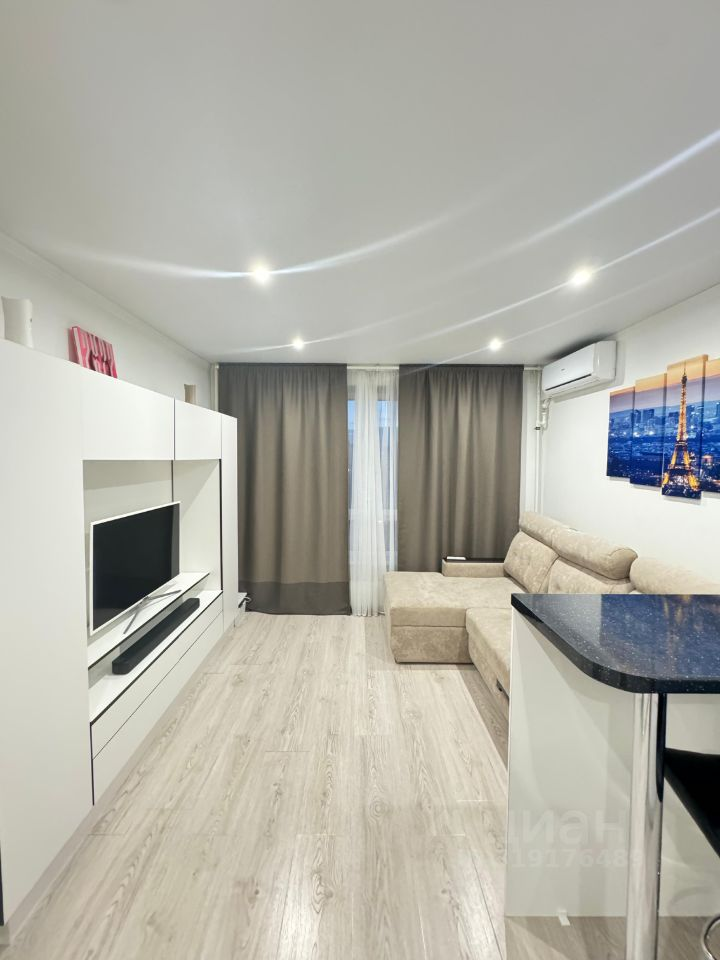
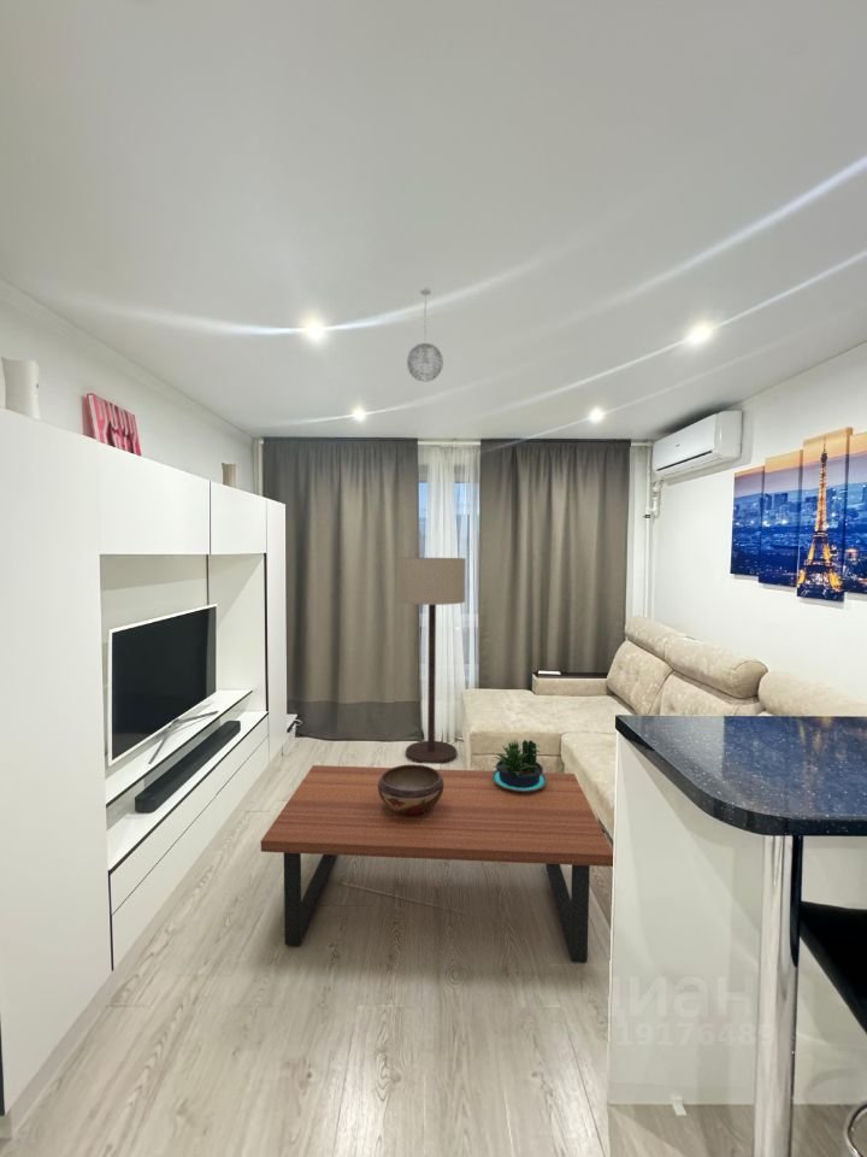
+ decorative bowl (411, 791)
+ potted plant (518, 762)
+ pendant light (425, 334)
+ floor lamp (431, 657)
+ coffee table (437, 852)
